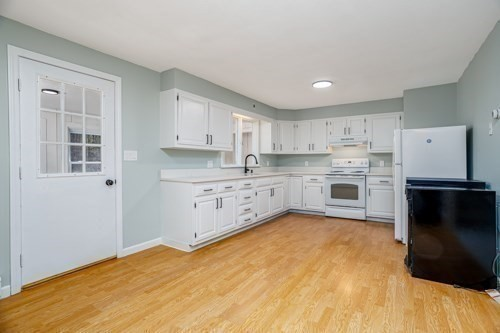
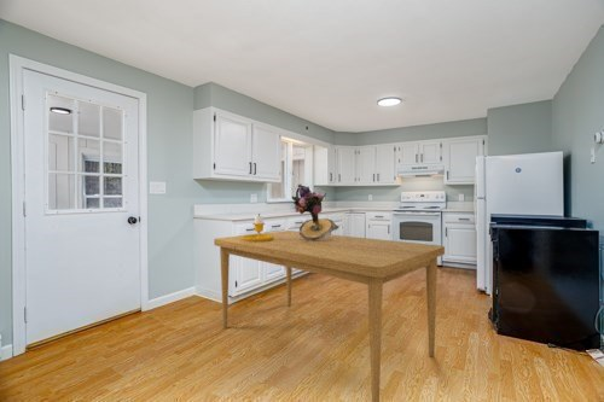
+ candlestick (259, 226)
+ bouquet (313, 211)
+ dining table (323, 274)
